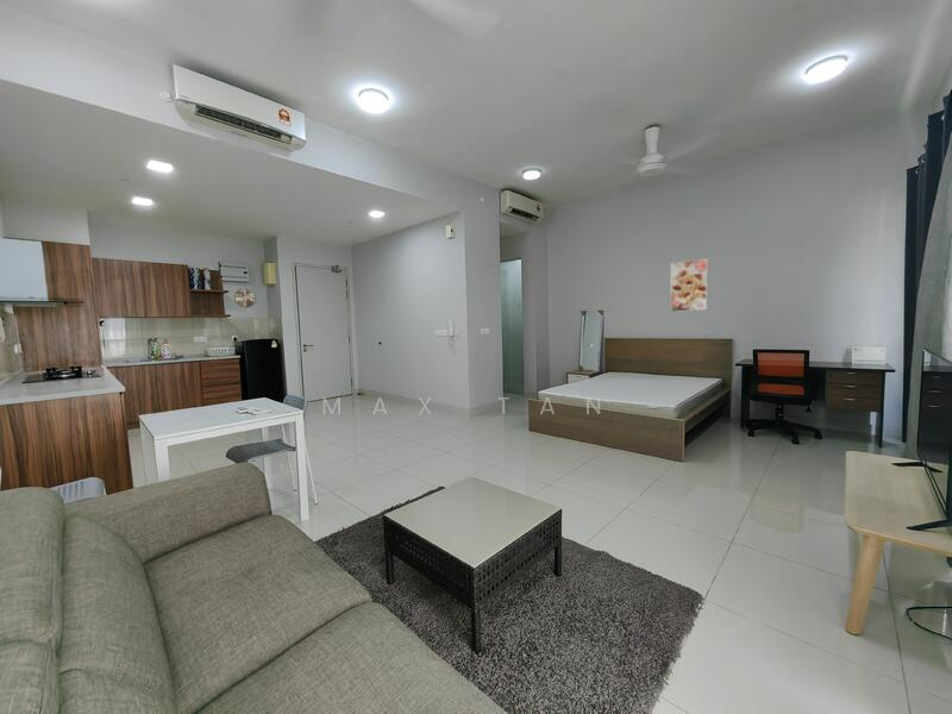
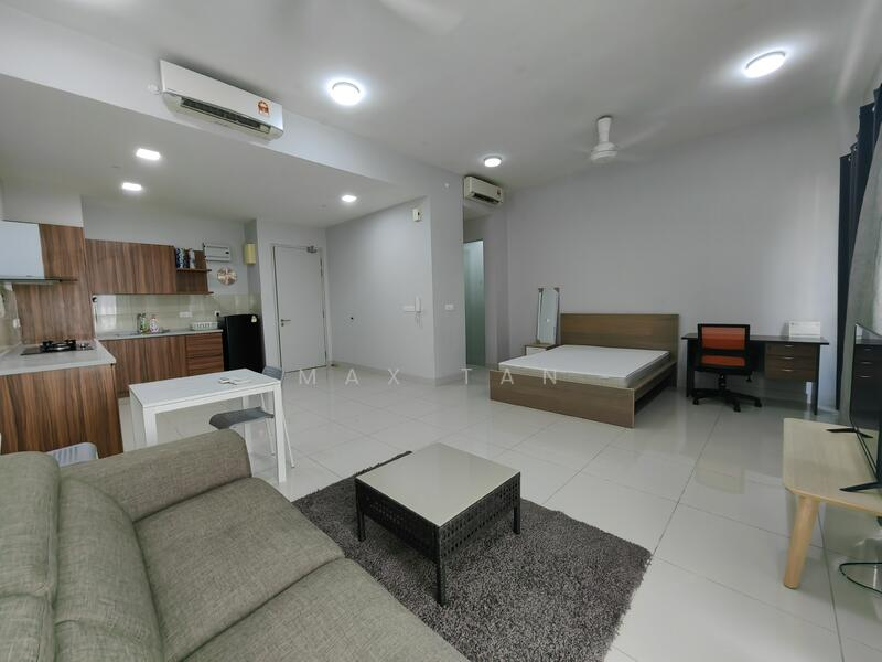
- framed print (688, 286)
